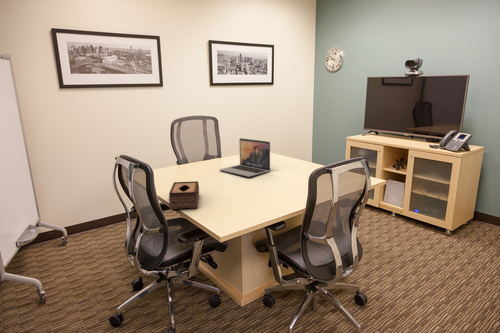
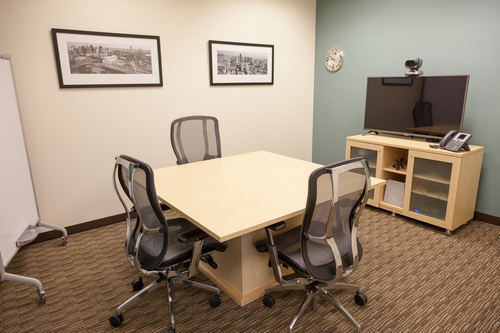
- tissue box (185, 194)
- laptop (244, 156)
